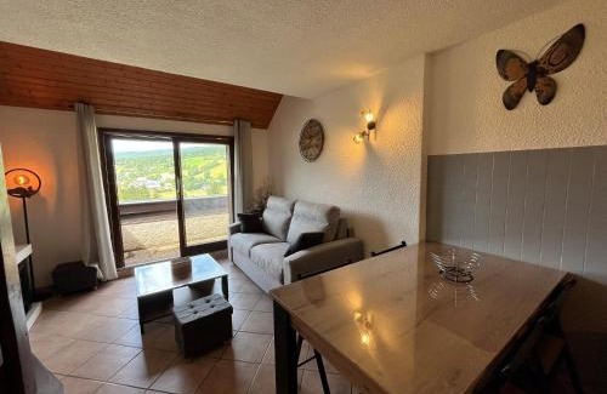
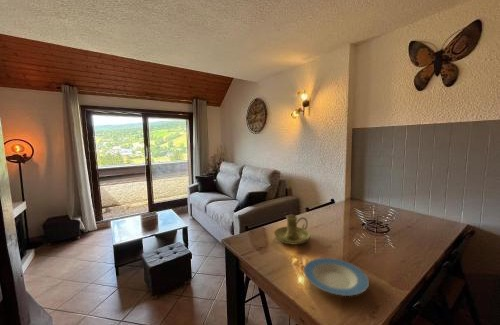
+ plate (334, 277)
+ candle holder (294, 227)
